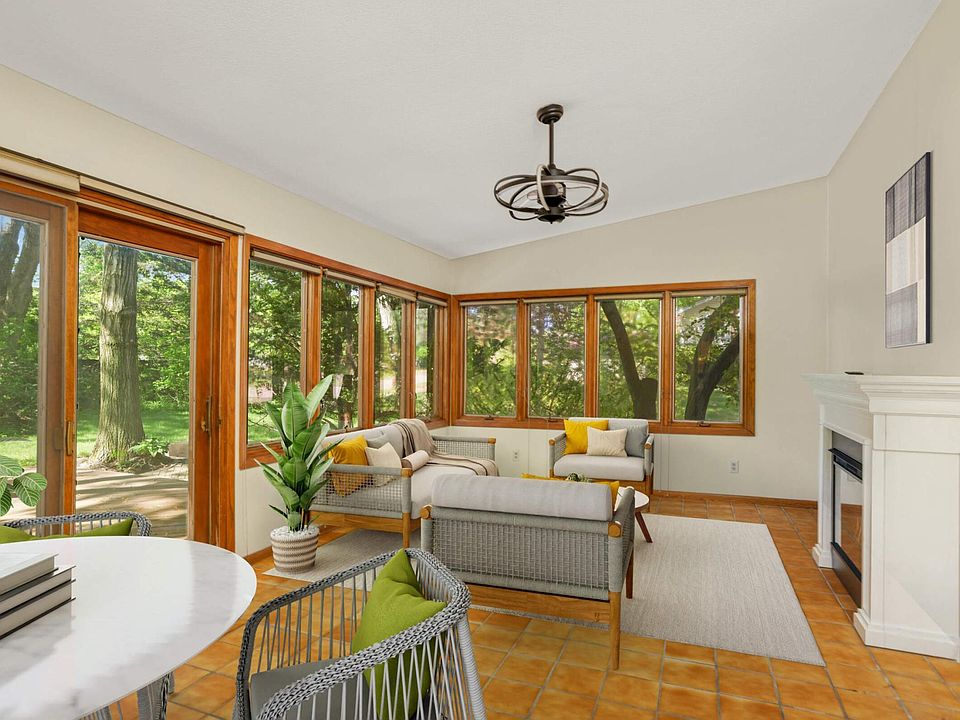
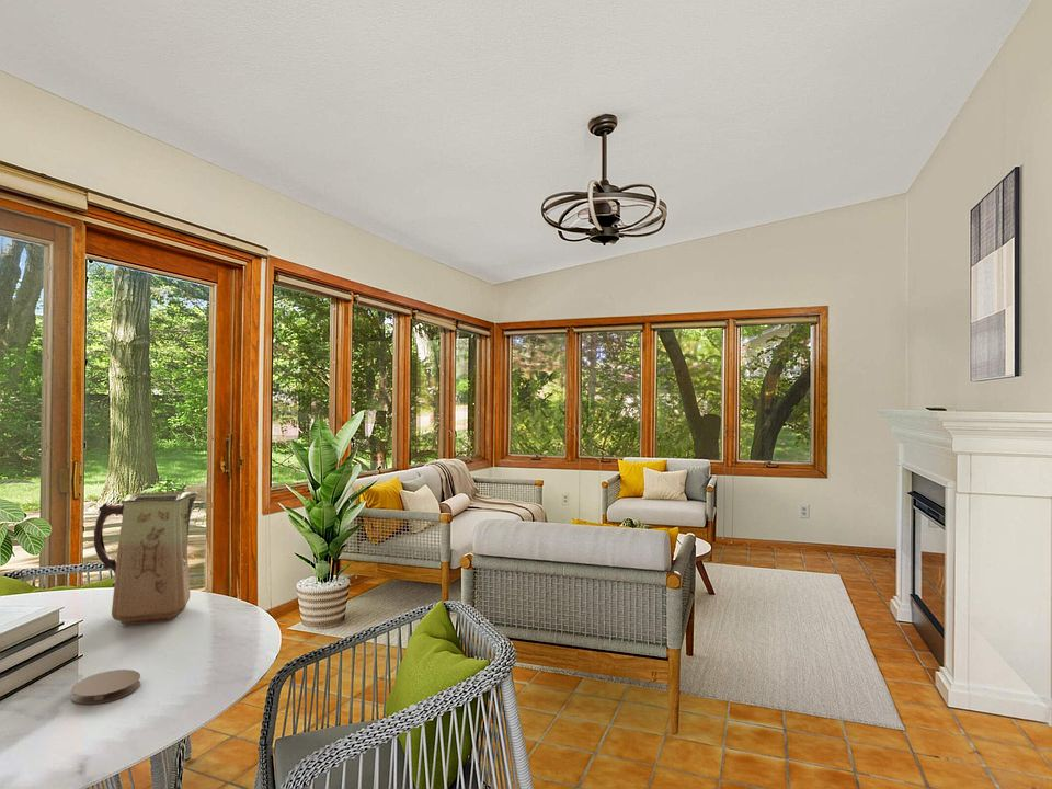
+ vase (147, 554)
+ coaster (106, 686)
